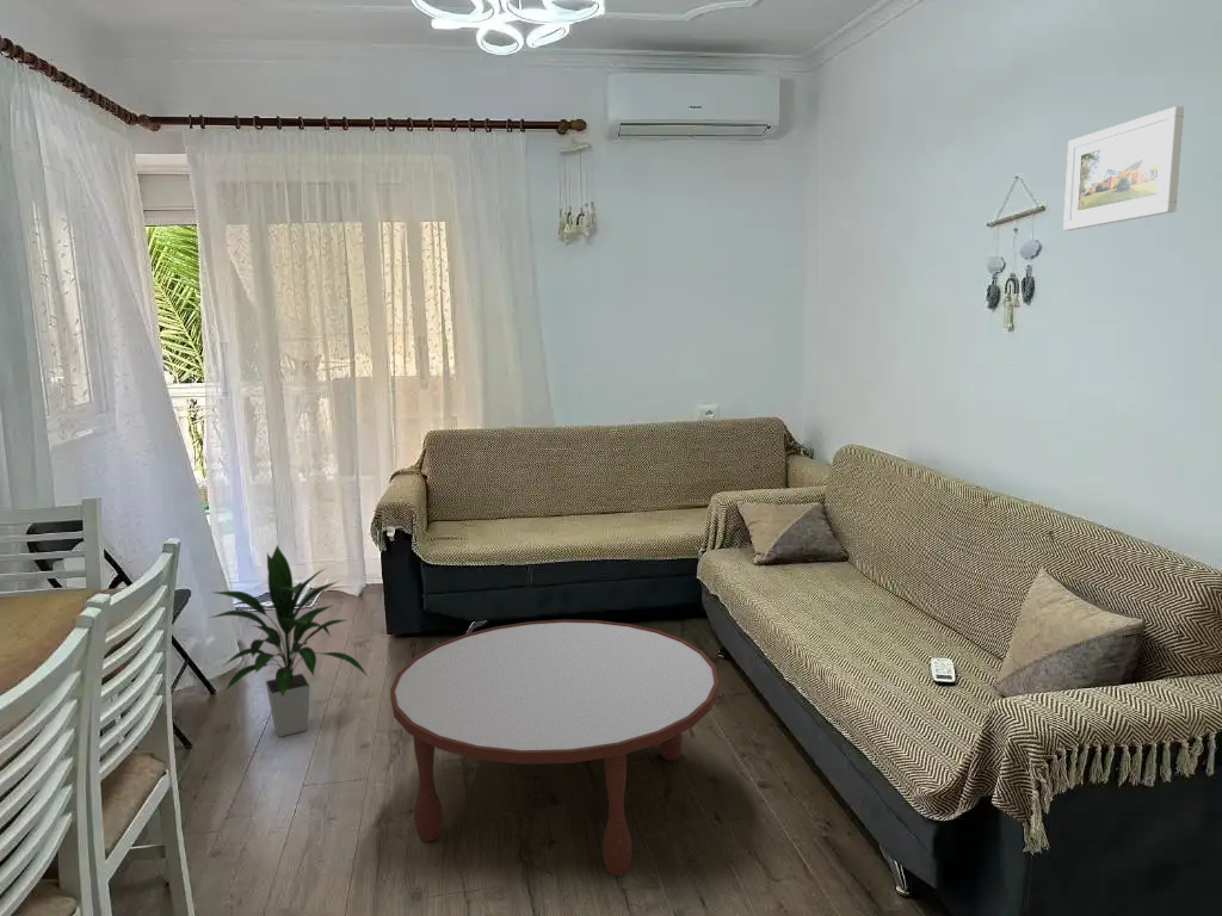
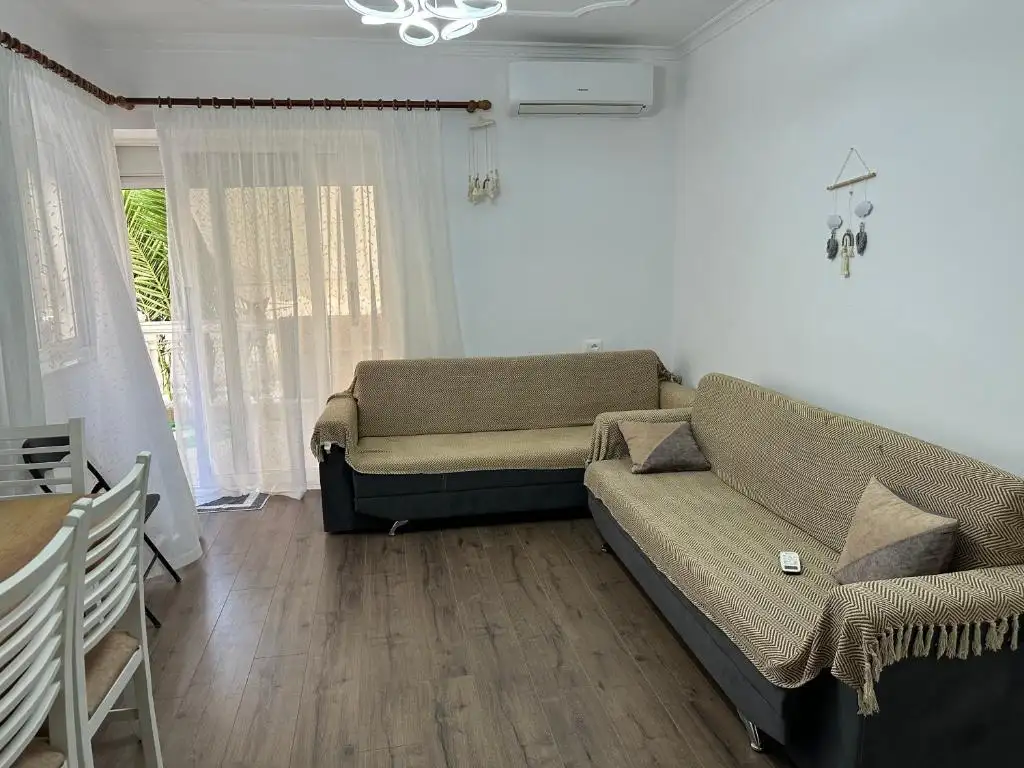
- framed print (1118, 173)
- indoor plant (289, 642)
- coffee table (557, 734)
